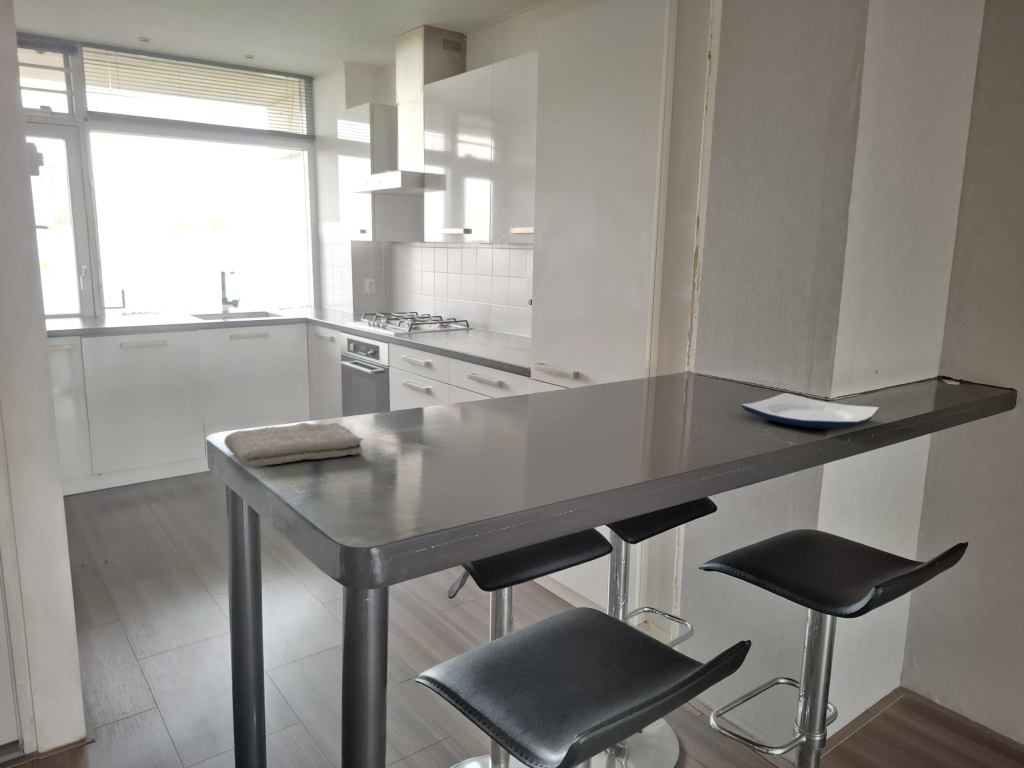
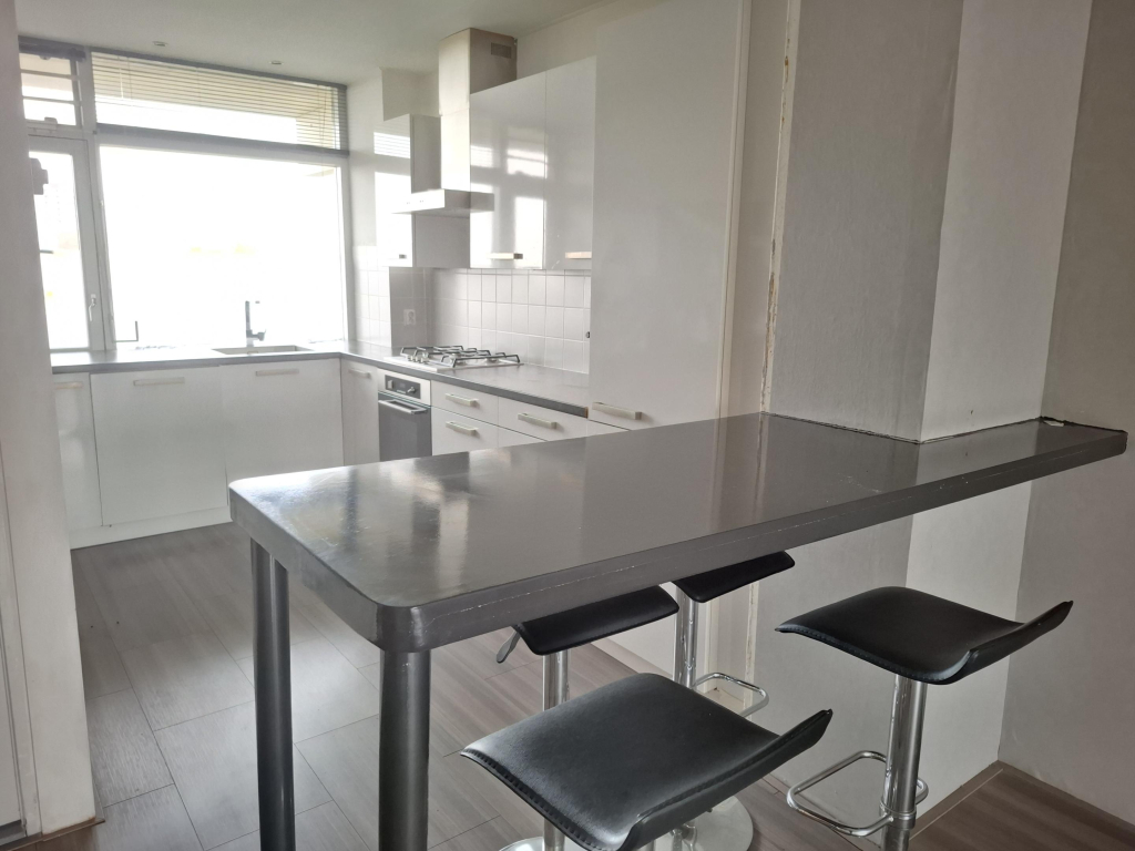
- washcloth (295, 442)
- plate (809, 412)
